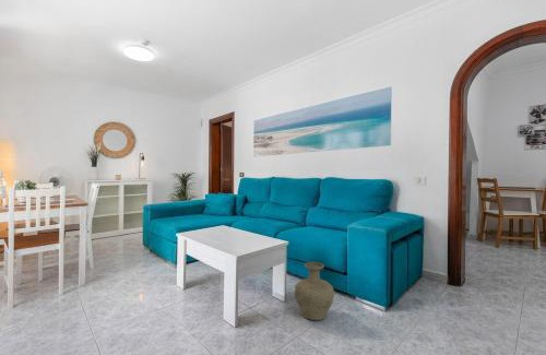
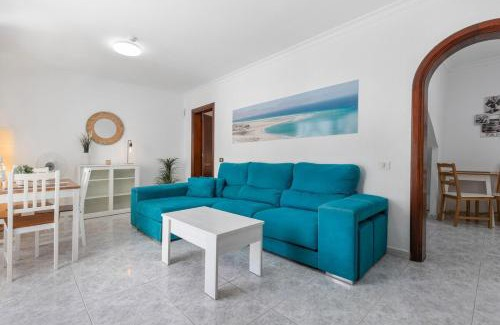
- vase (313, 289)
